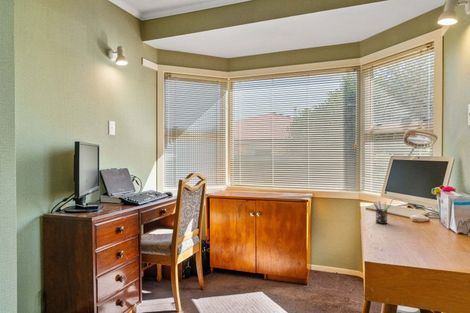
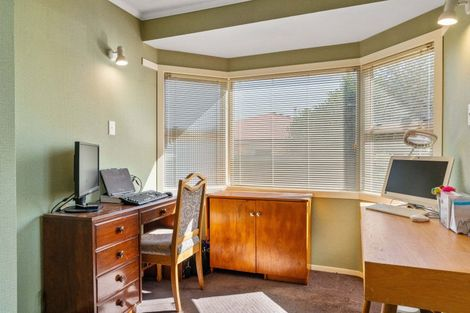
- pen holder (382, 212)
